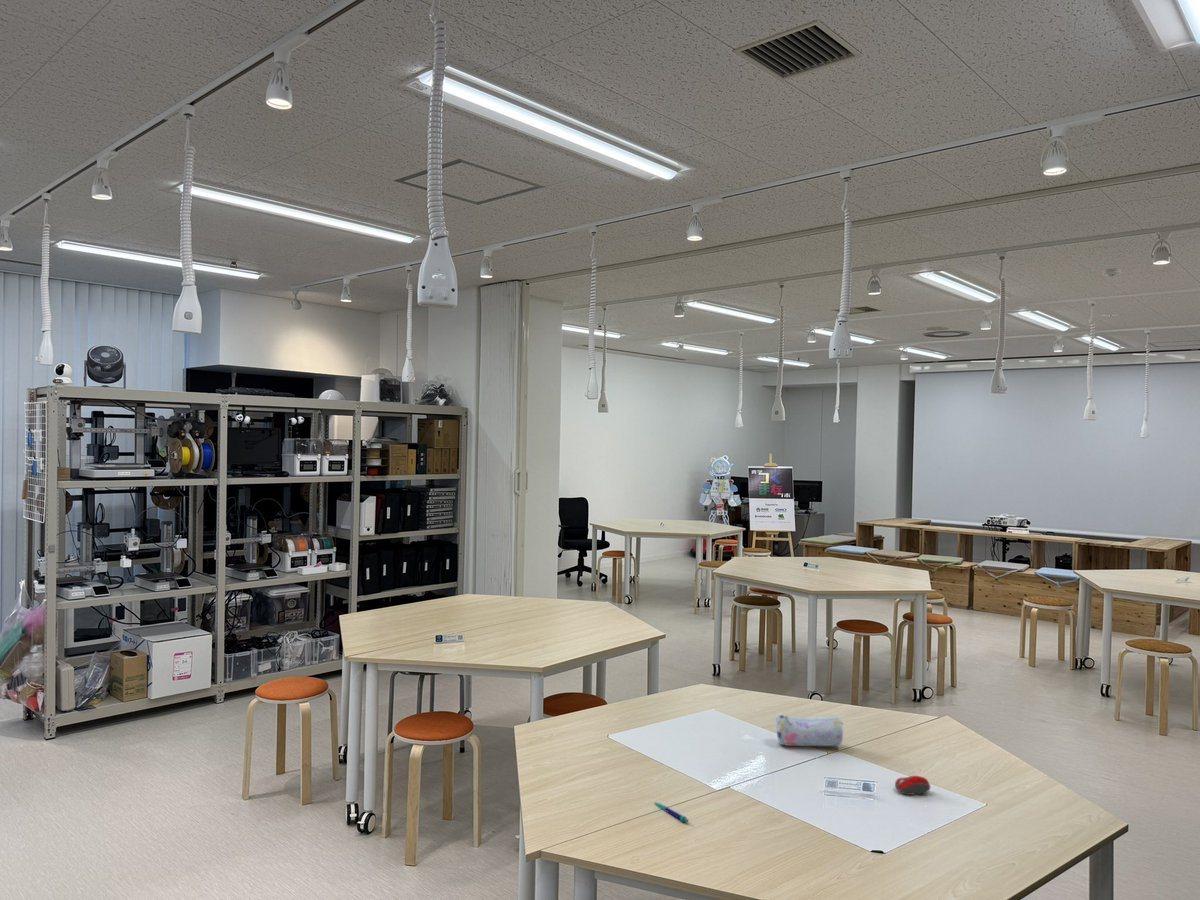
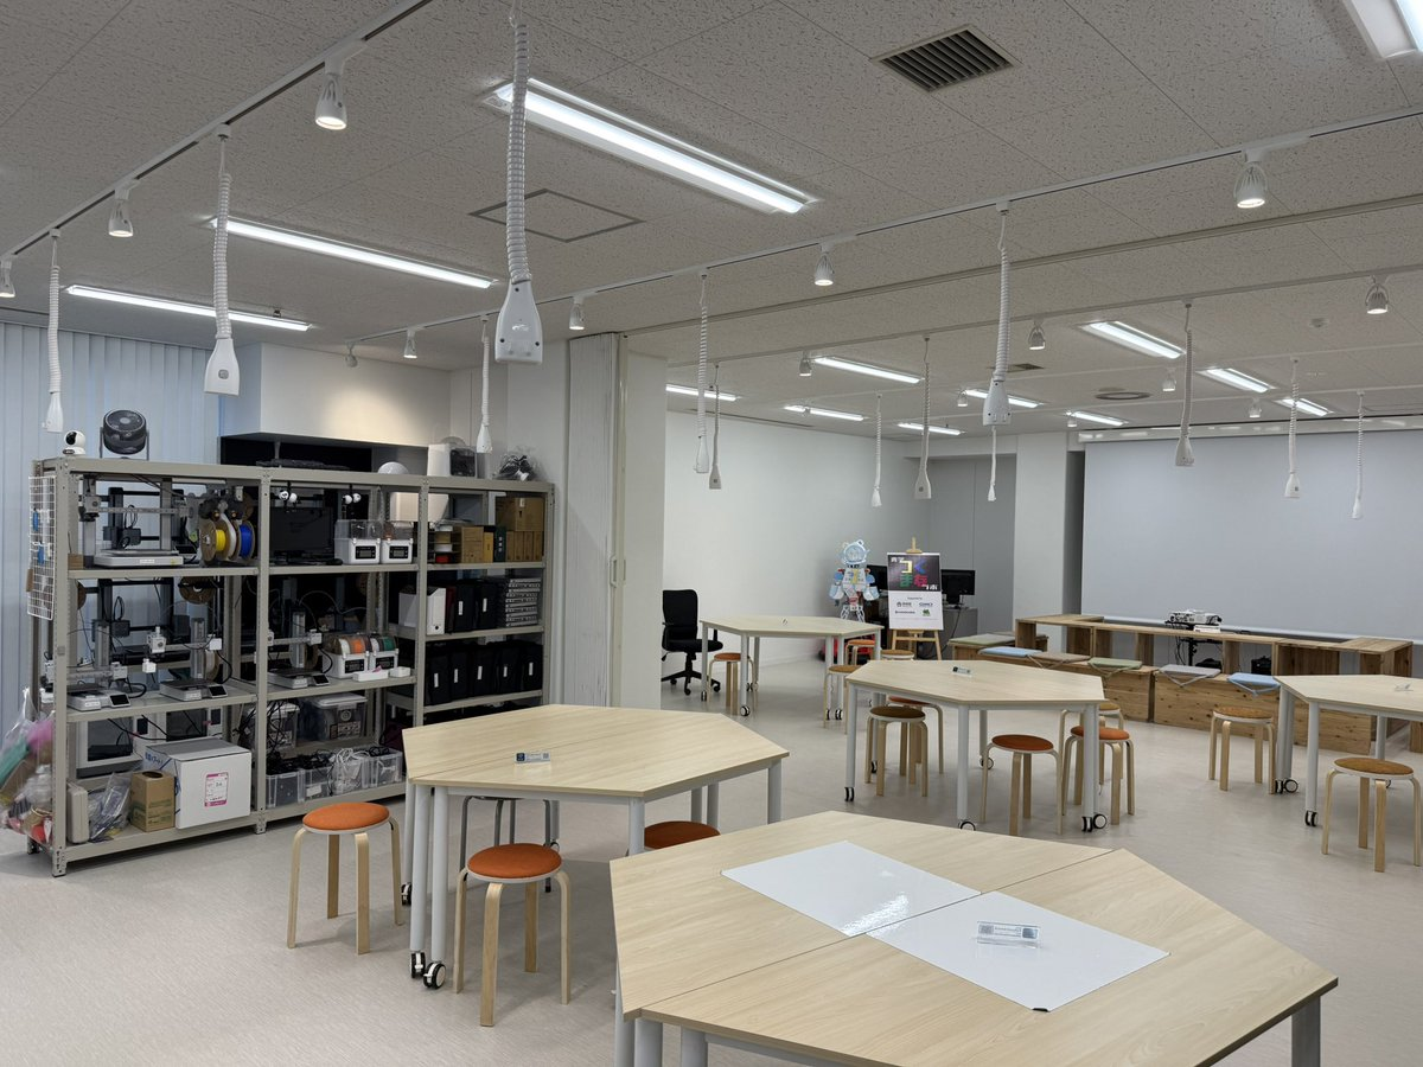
- pen (670, 810)
- pencil case (808, 729)
- computer mouse (912, 783)
